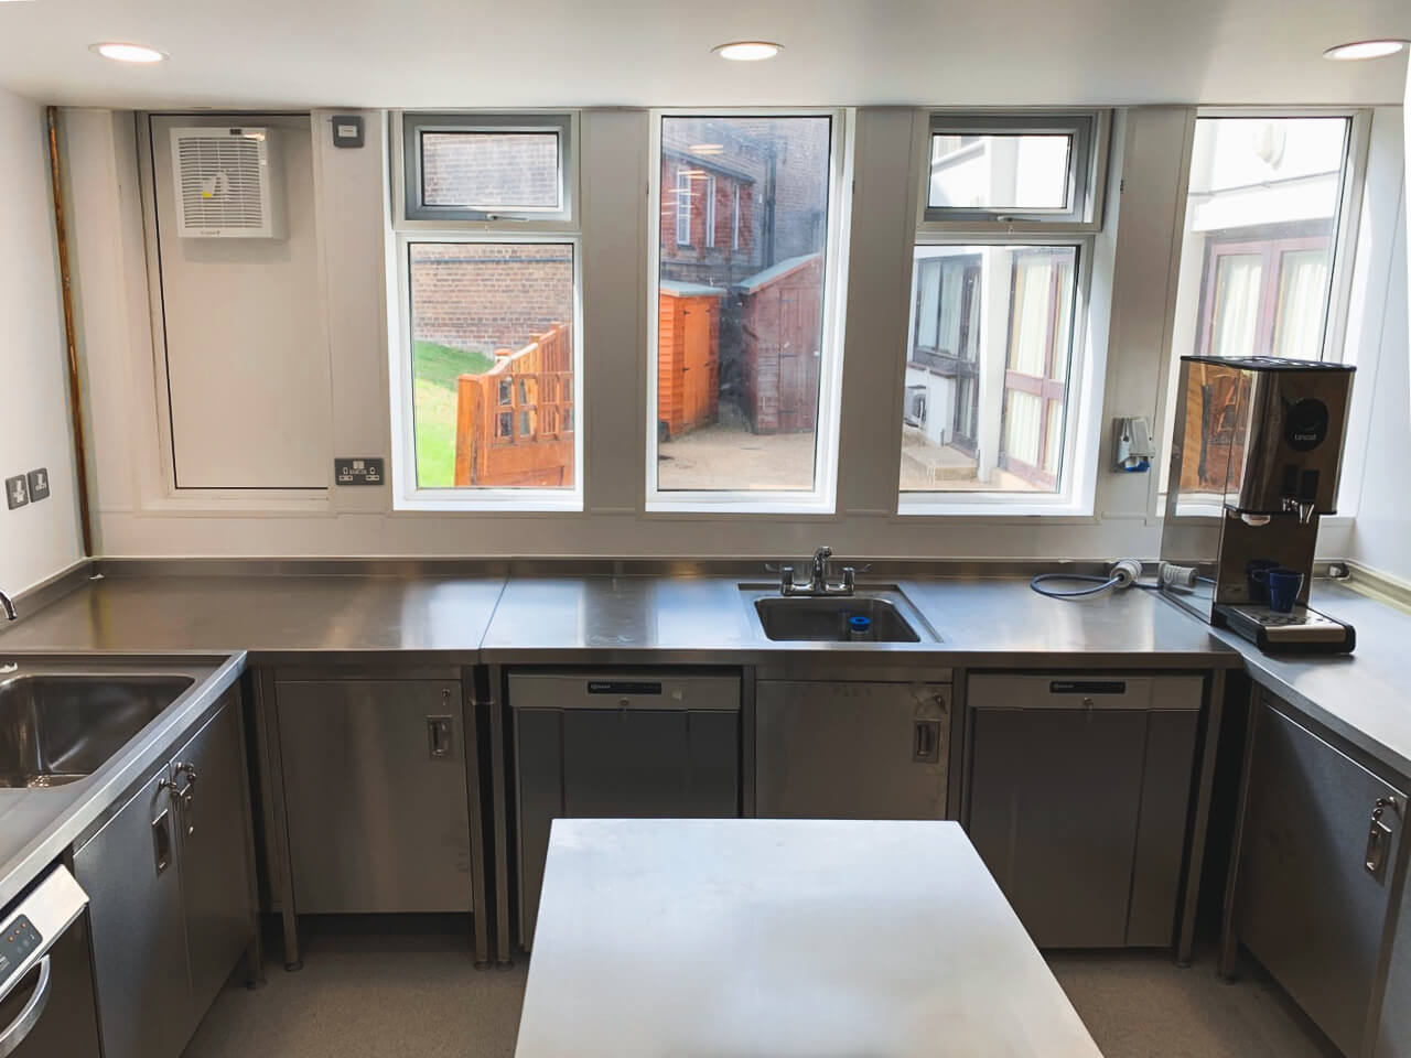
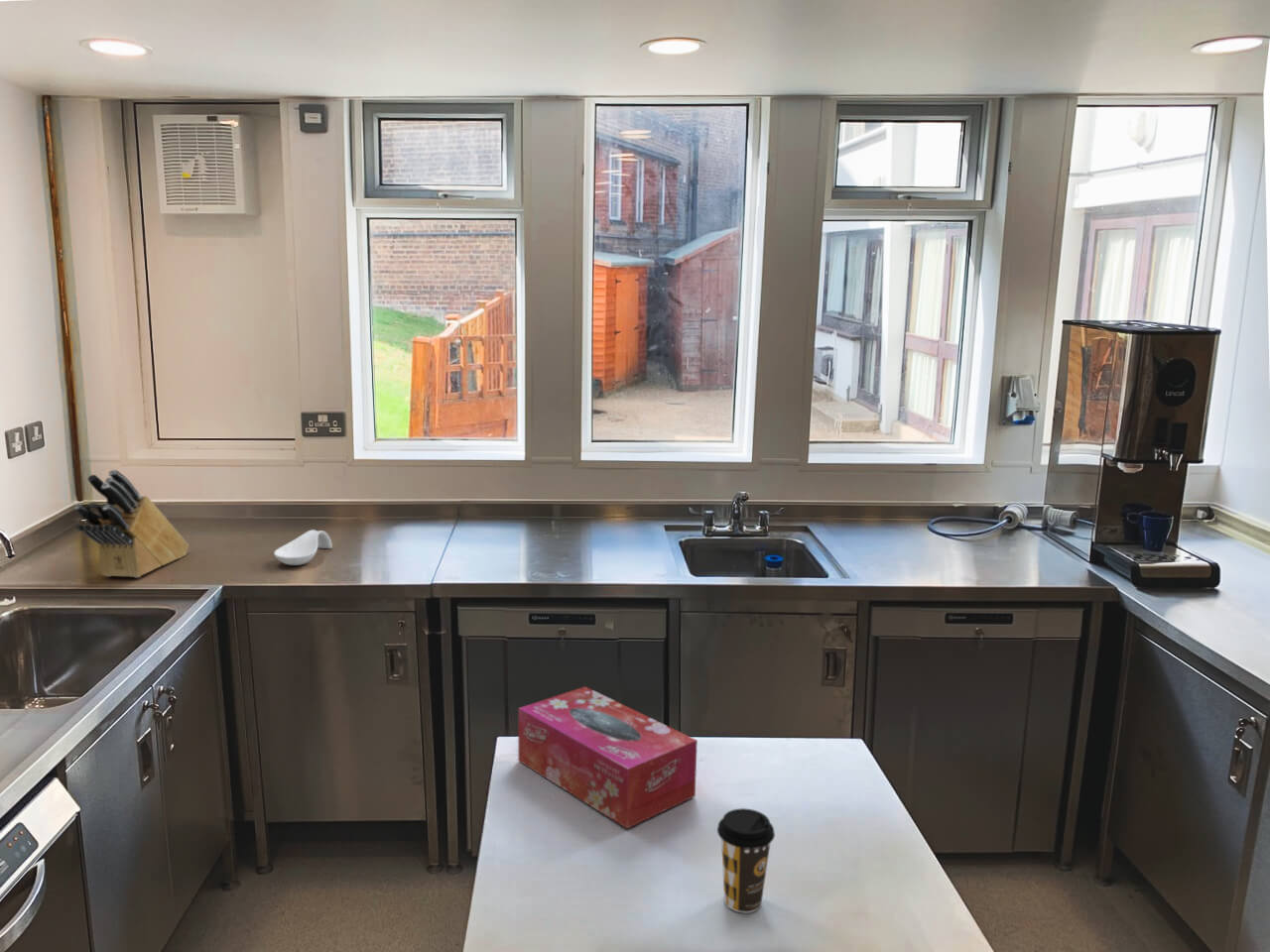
+ coffee cup (744, 861)
+ tissue box (603, 751)
+ spoon rest (306, 546)
+ knife block (133, 517)
